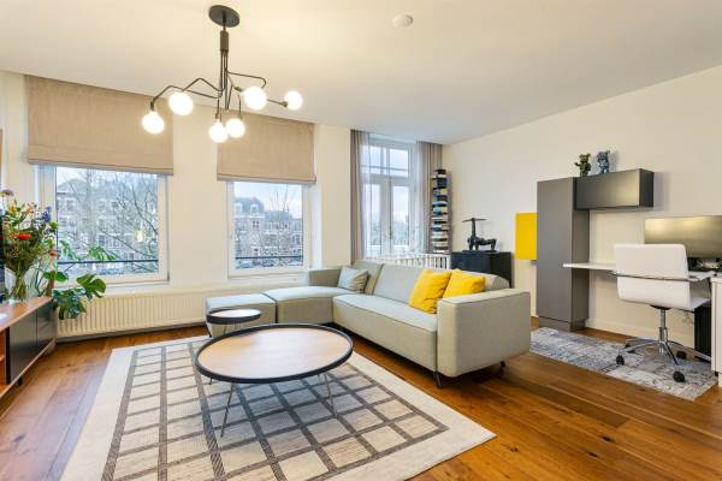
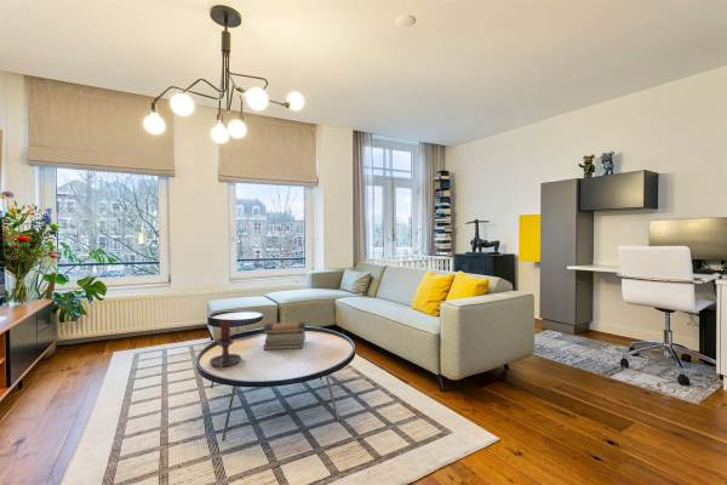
+ candle holder (224, 343)
+ book stack (285, 335)
